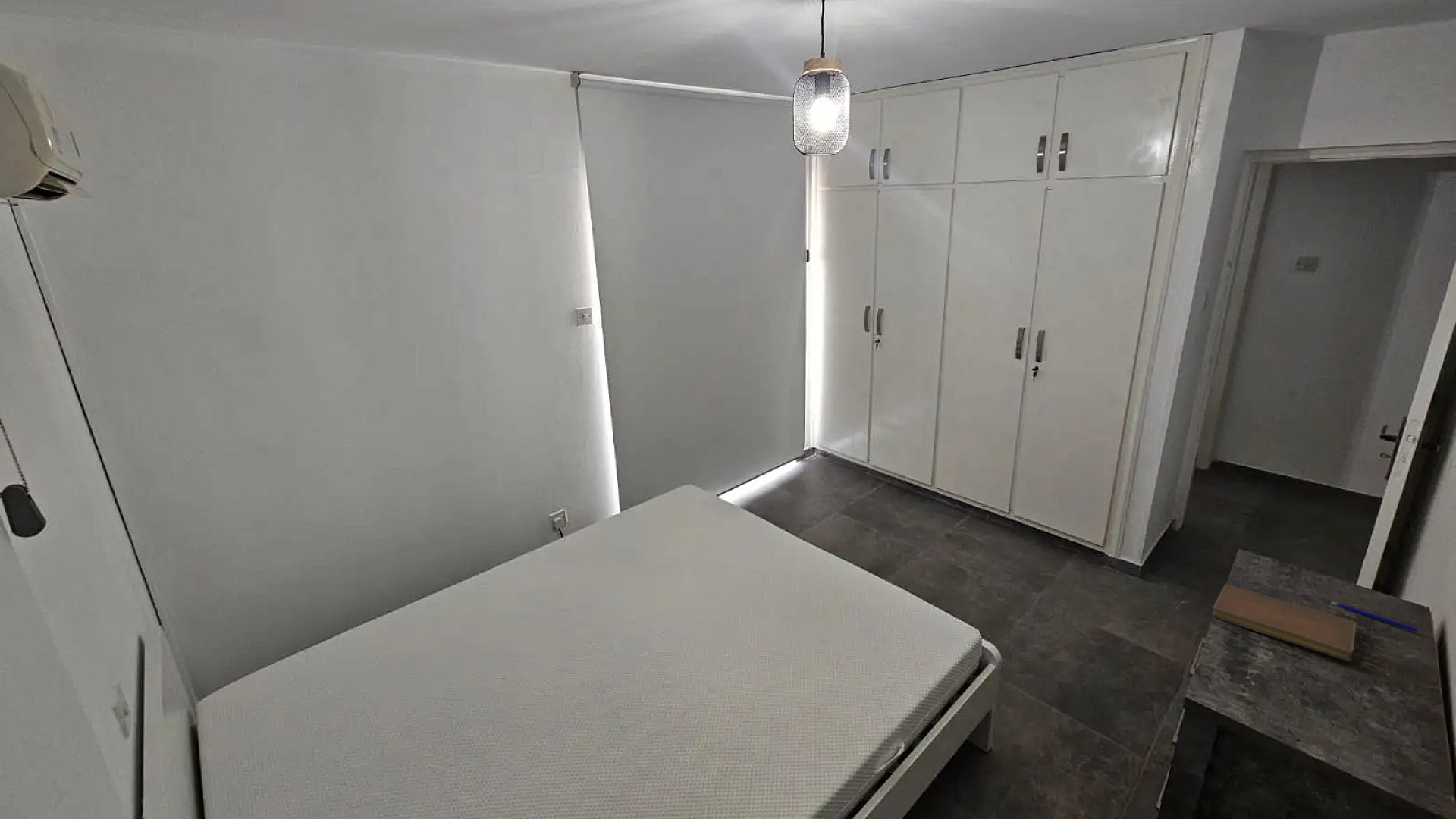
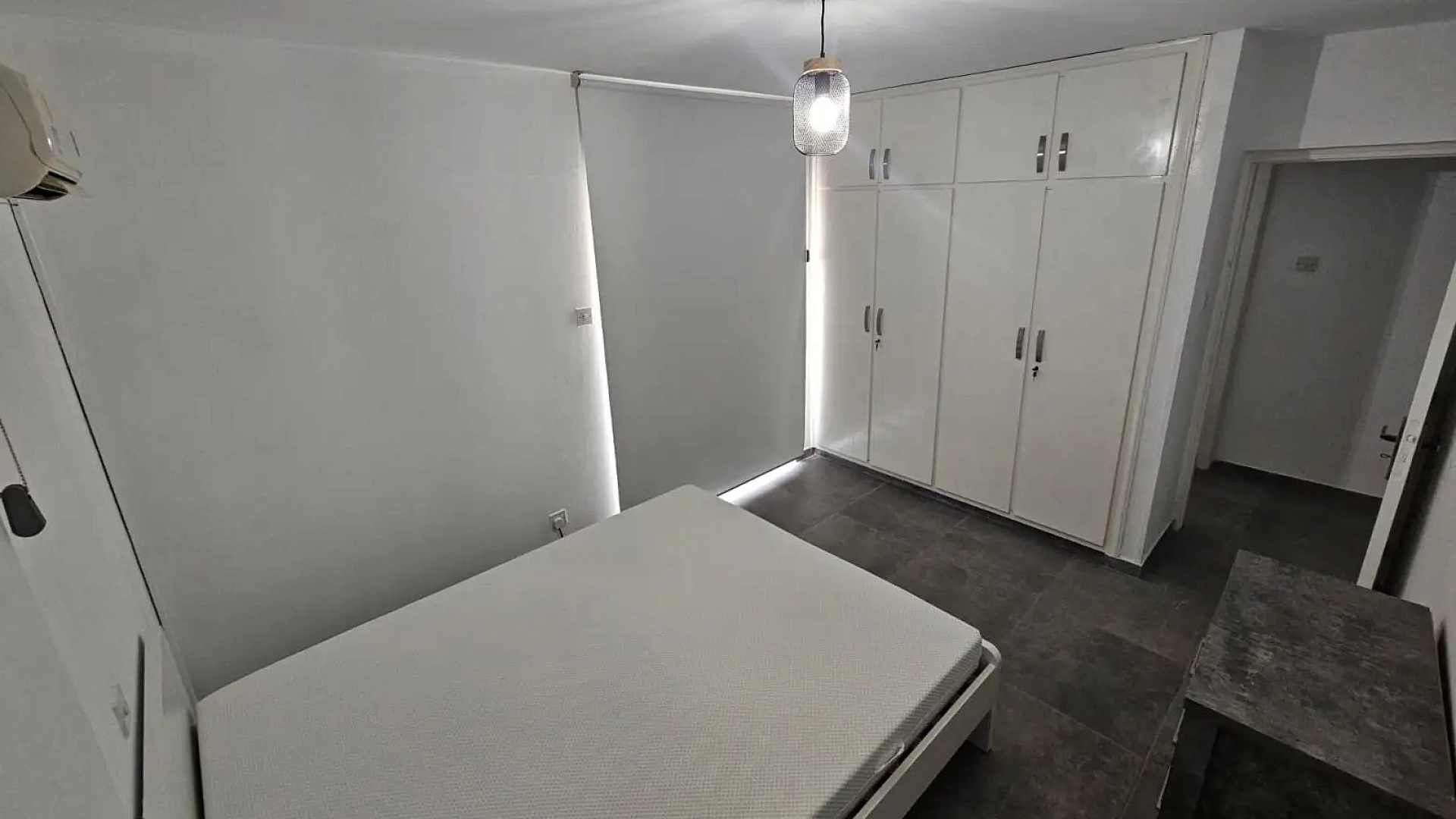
- pen (1371, 615)
- notebook (1282, 618)
